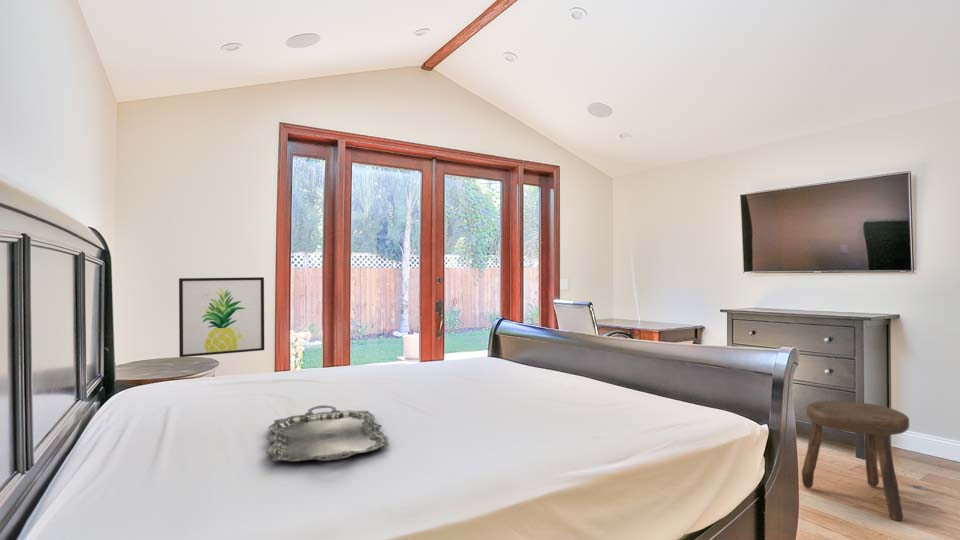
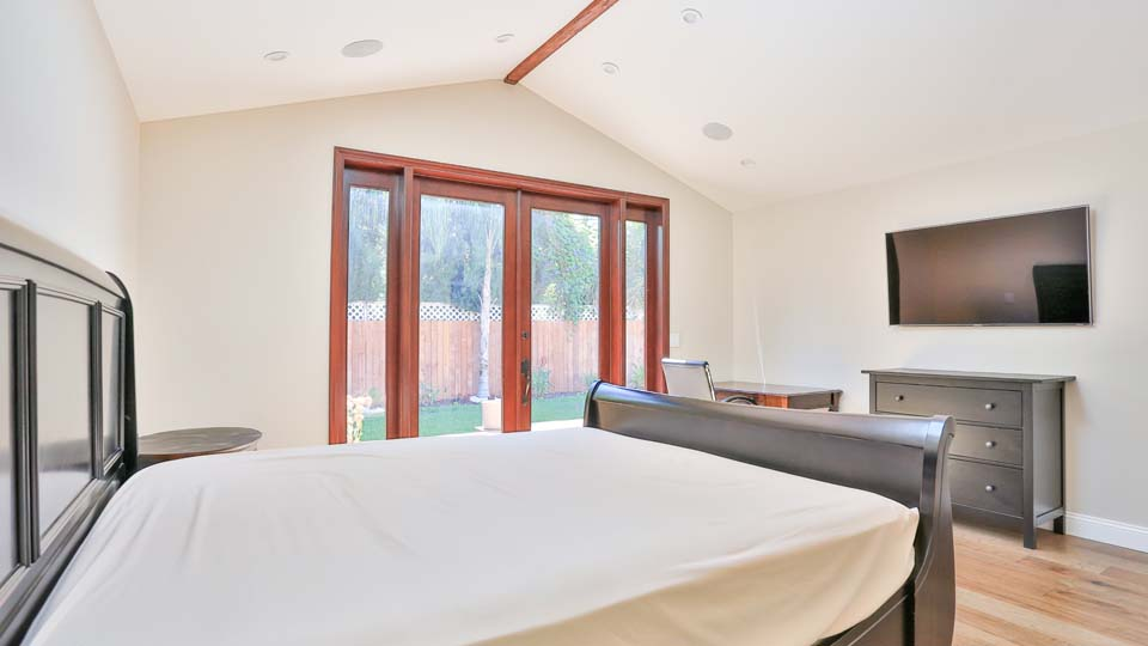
- wall art (223, 315)
- serving tray (326, 432)
- stool (865, 454)
